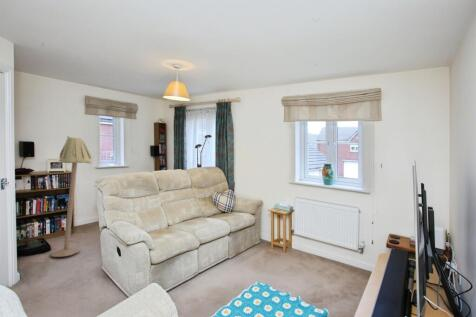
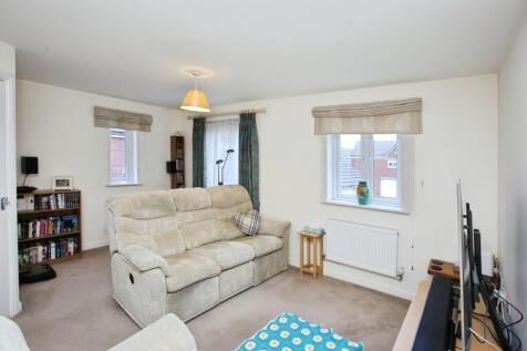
- floor lamp (72, 193)
